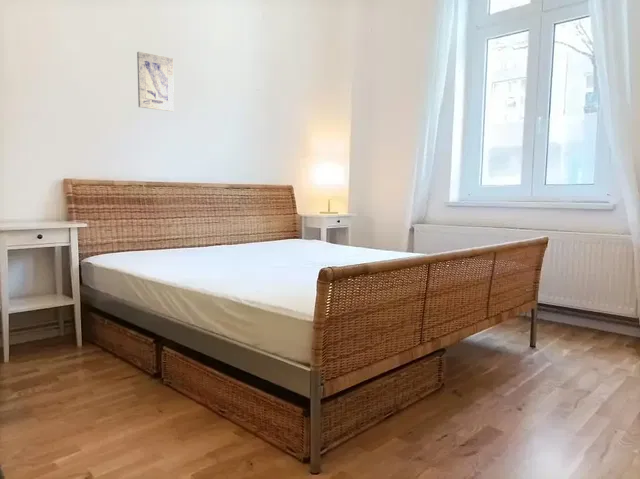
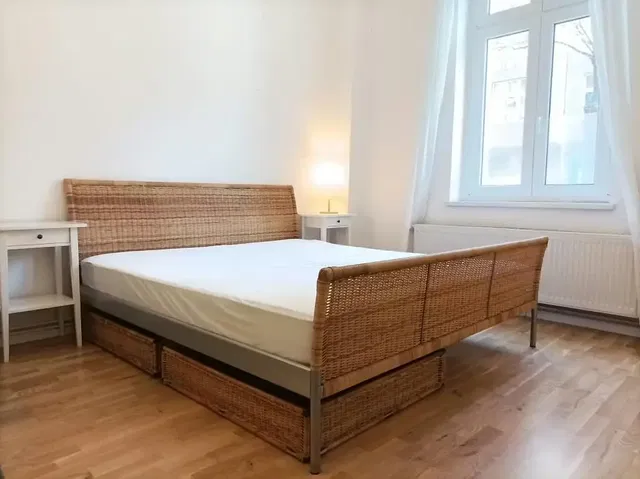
- wall art (155, 82)
